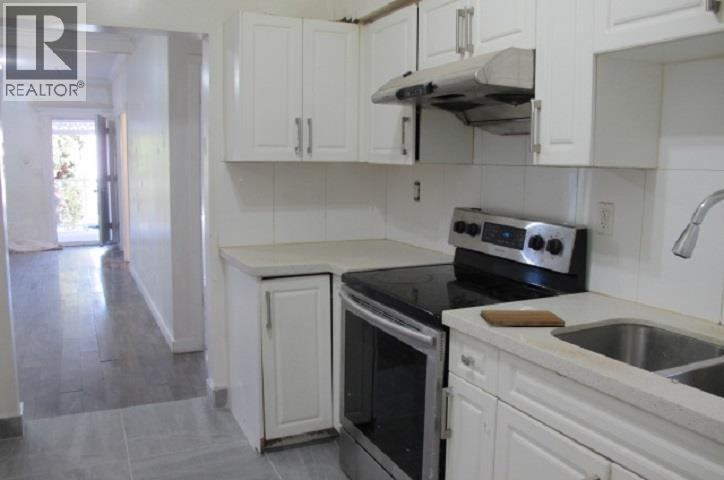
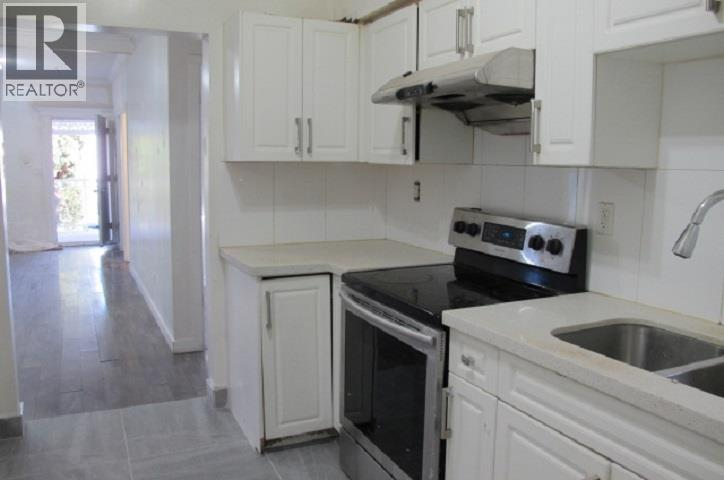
- cutting board (521, 317)
